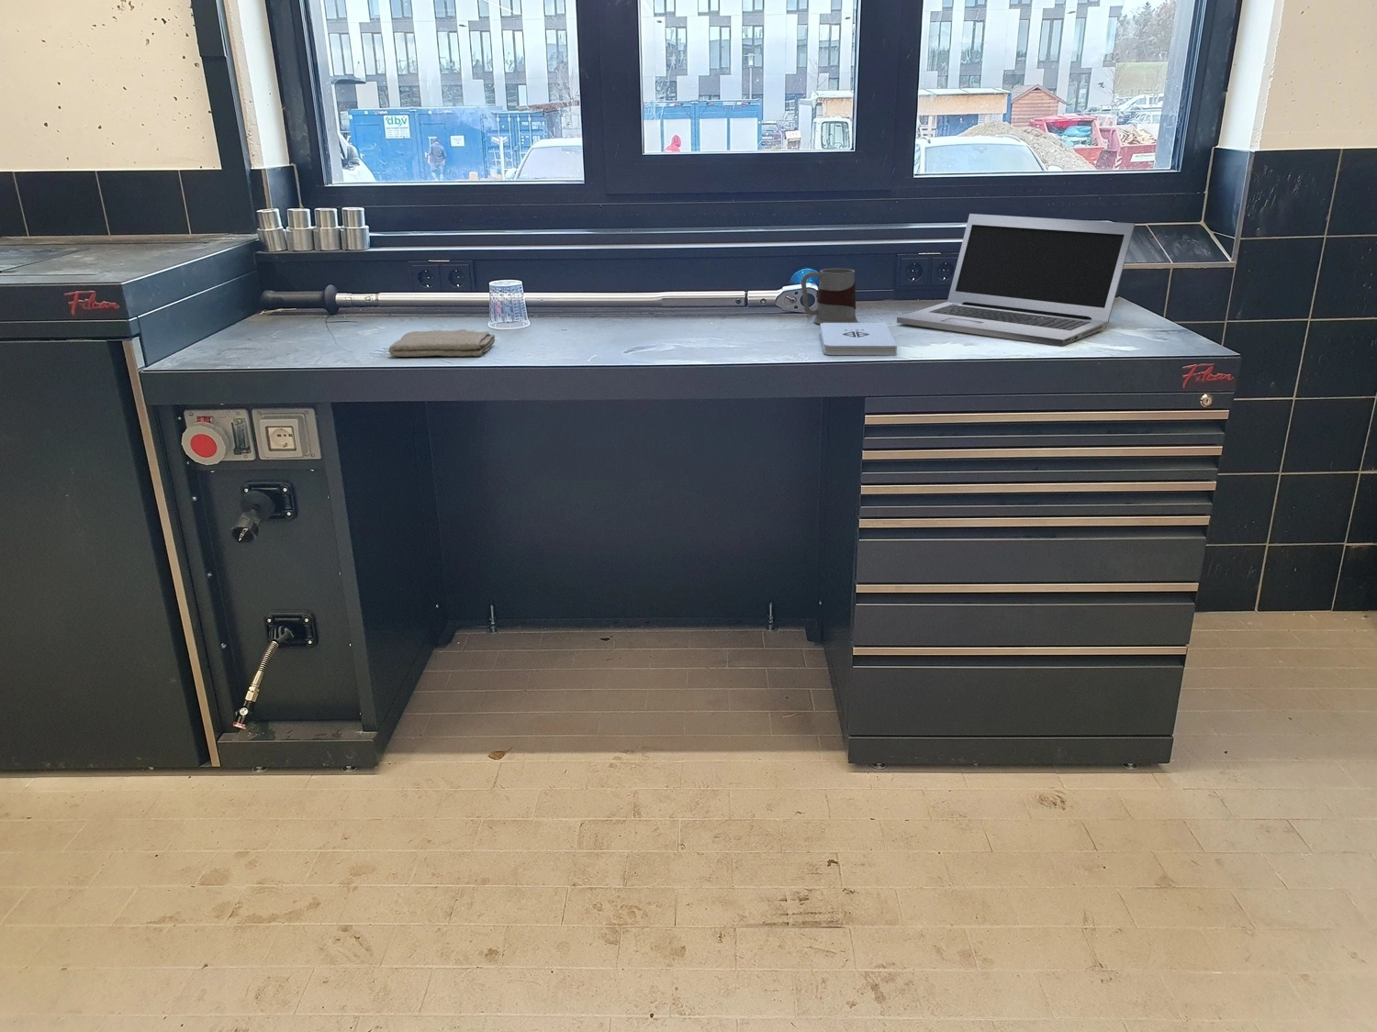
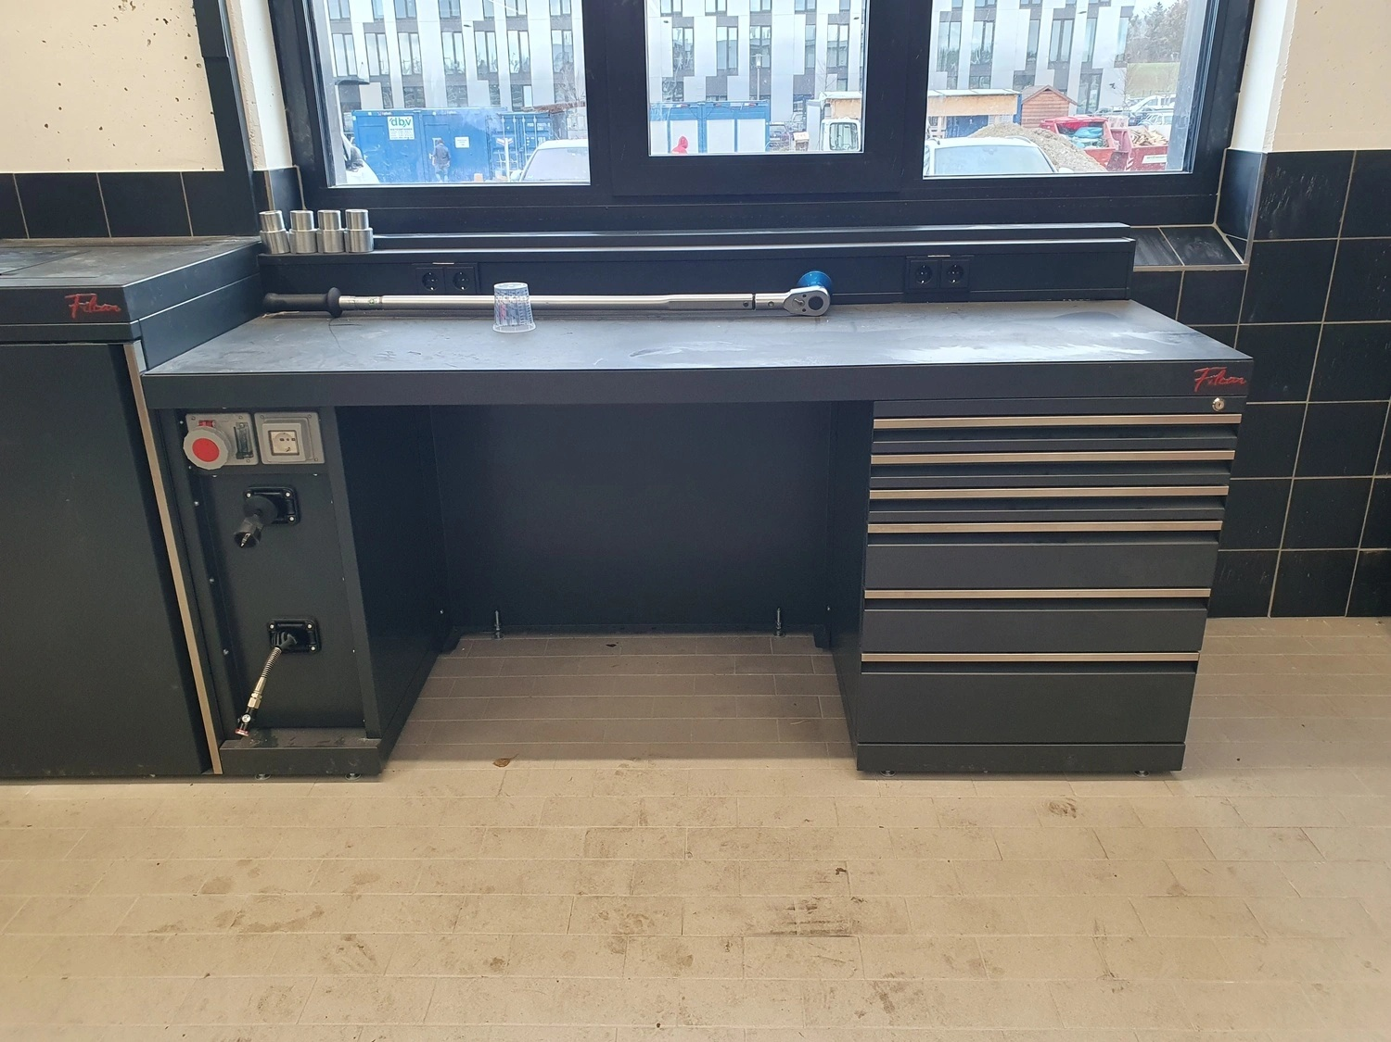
- mug (829, 296)
- laptop (1013, 274)
- notepad (855, 337)
- washcloth (442, 343)
